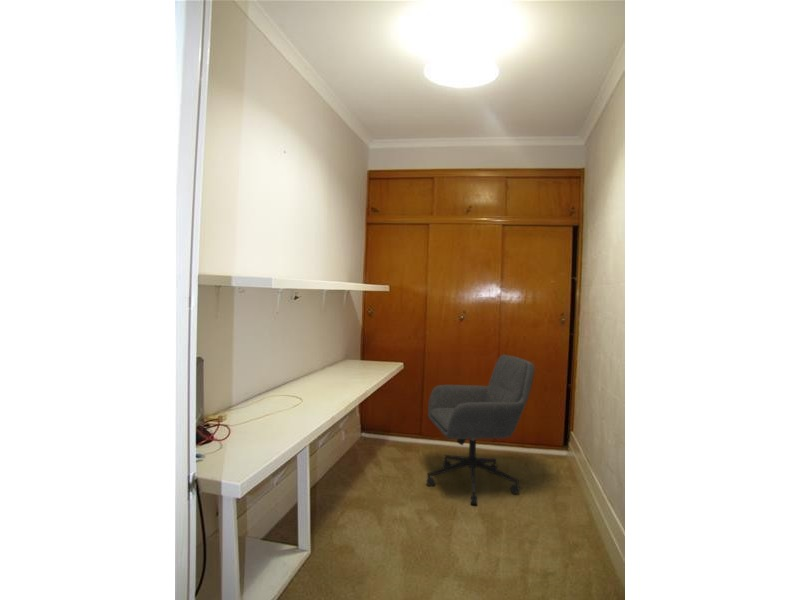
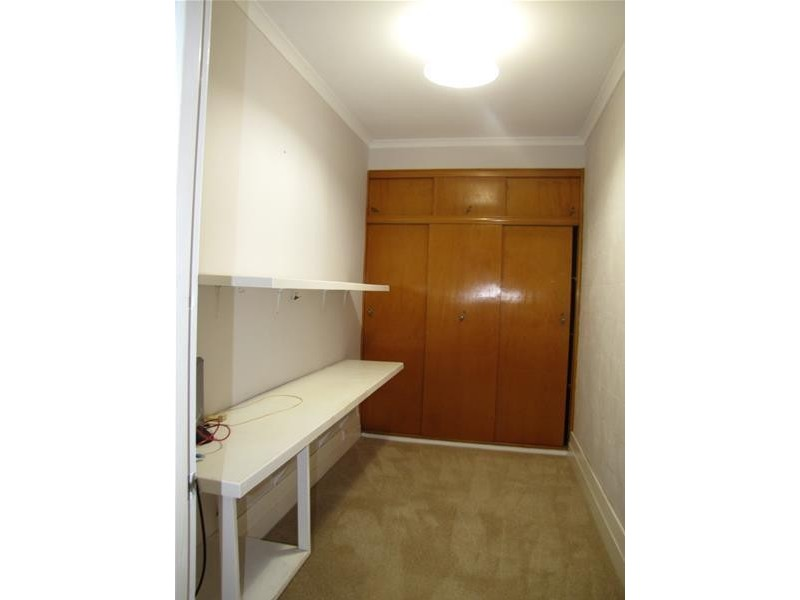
- office chair (476, 420)
